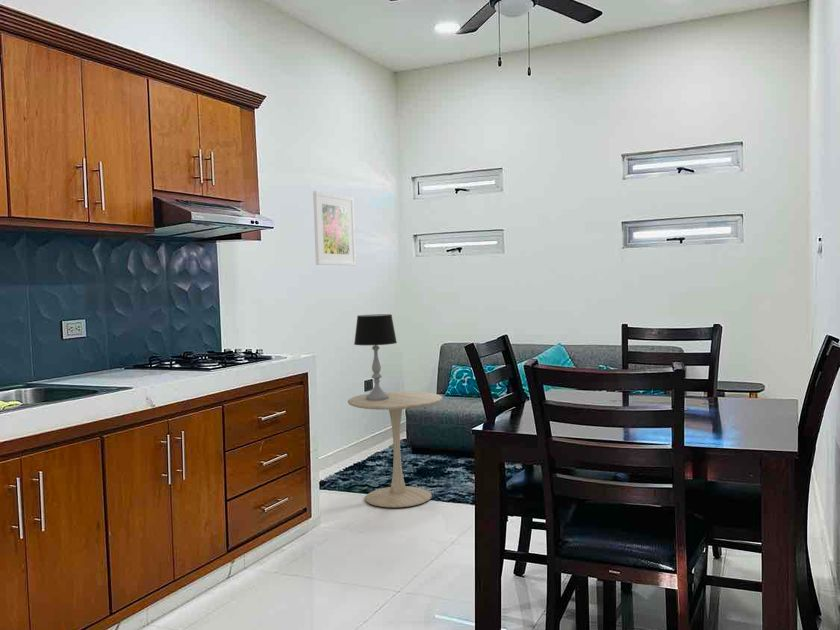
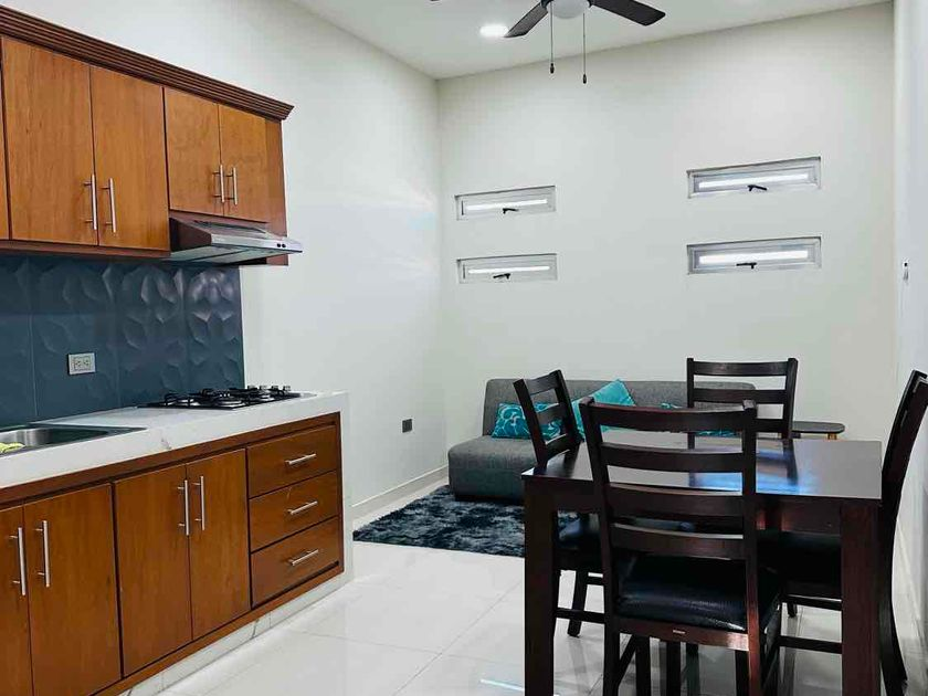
- side table (396, 448)
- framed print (335, 230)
- table lamp (376, 356)
